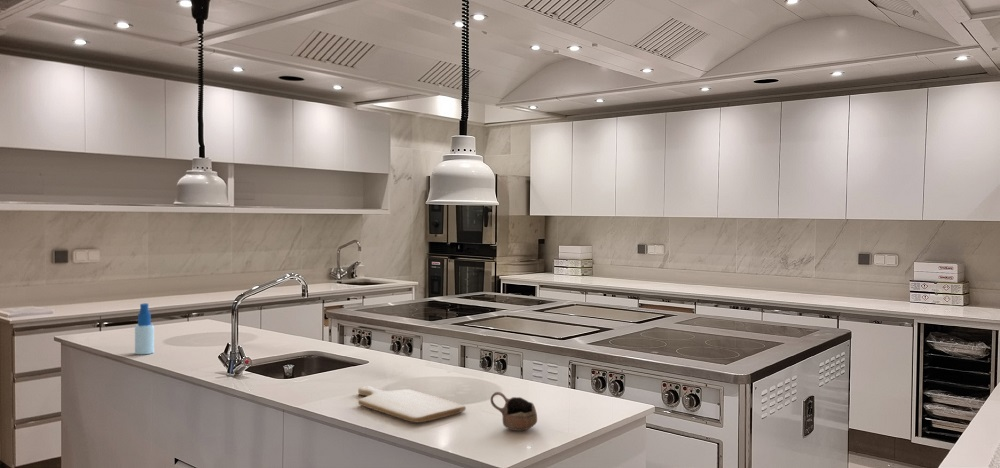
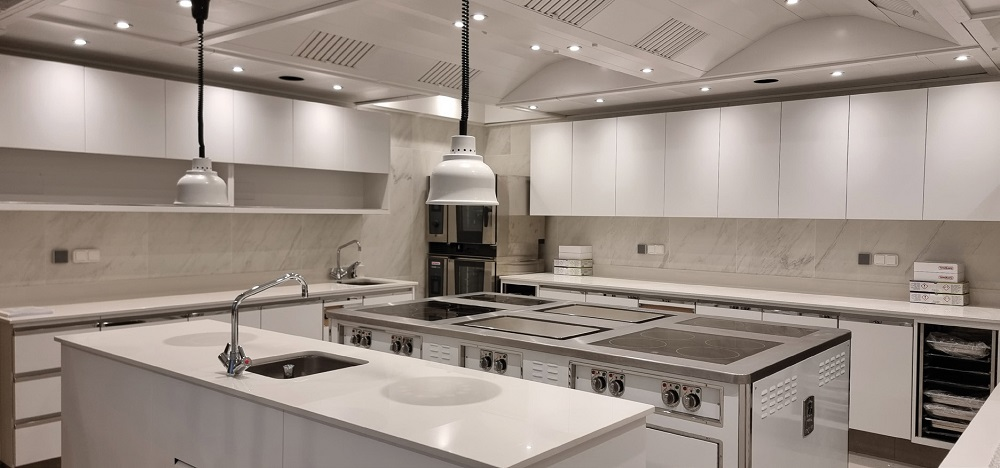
- chopping board (399, 401)
- spray bottle (144, 328)
- cup (515, 409)
